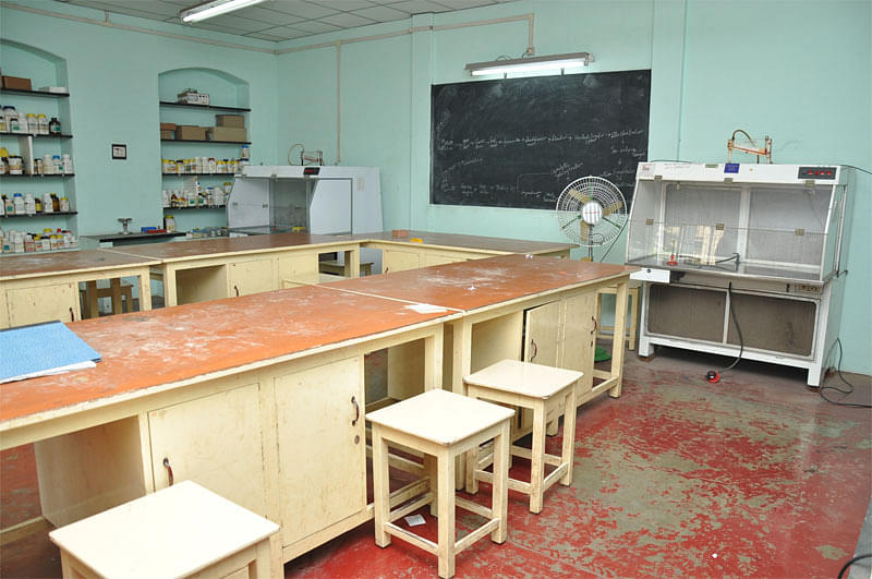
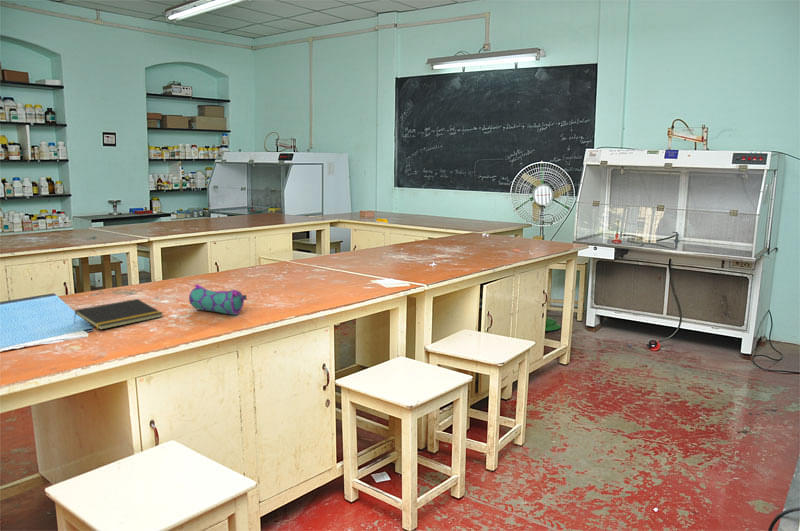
+ notepad (120, 313)
+ pencil case (216, 299)
